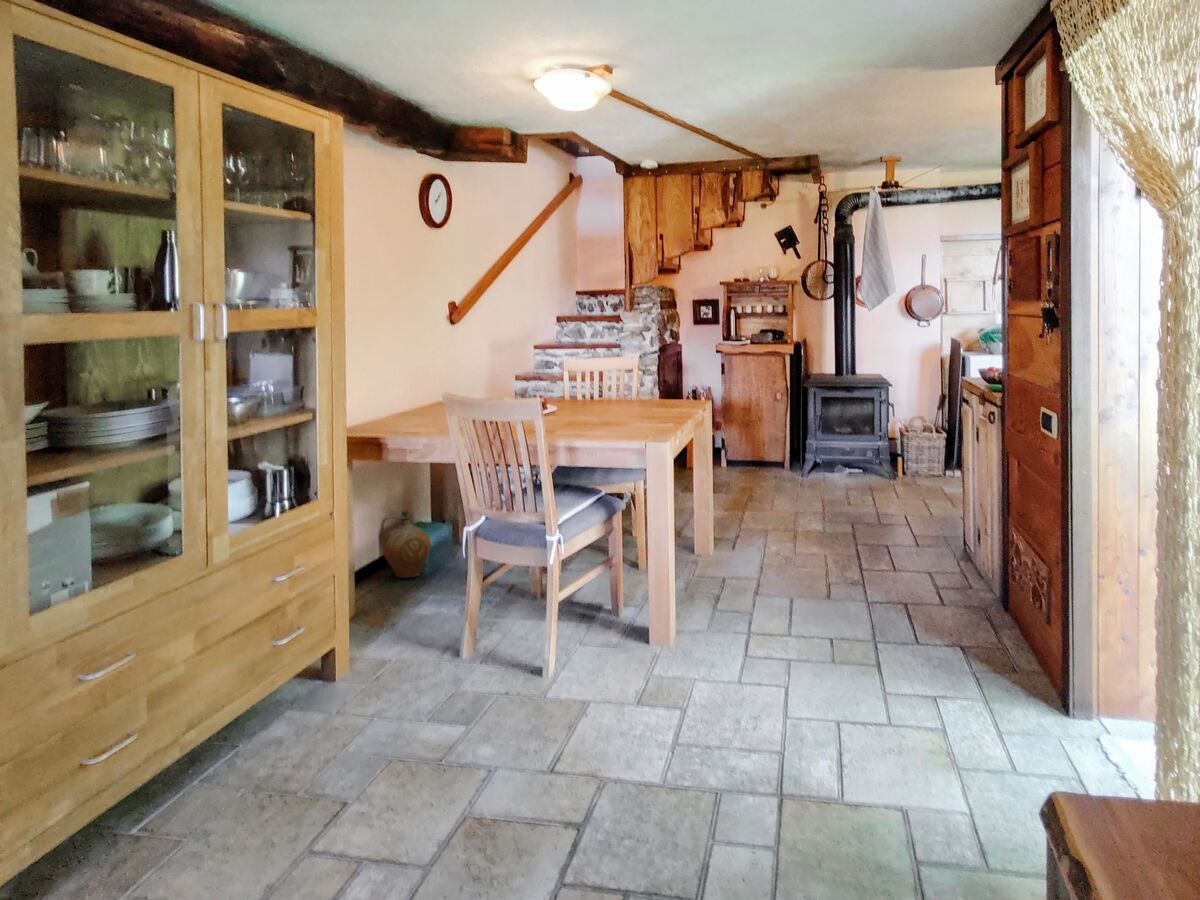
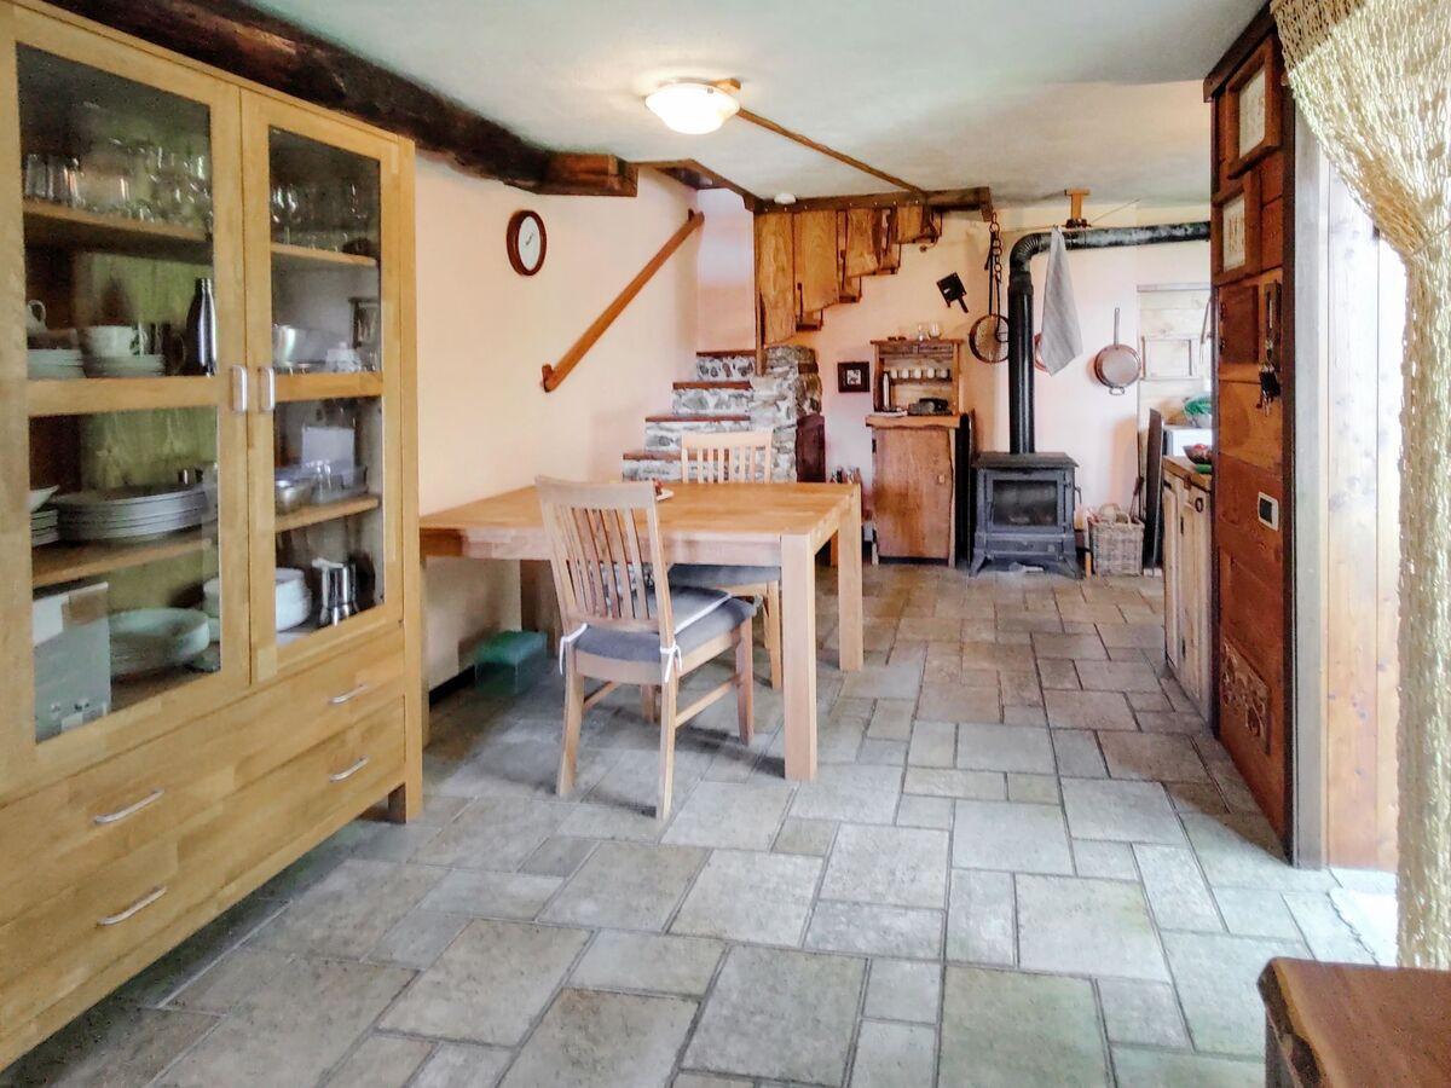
- ceramic jug (406, 543)
